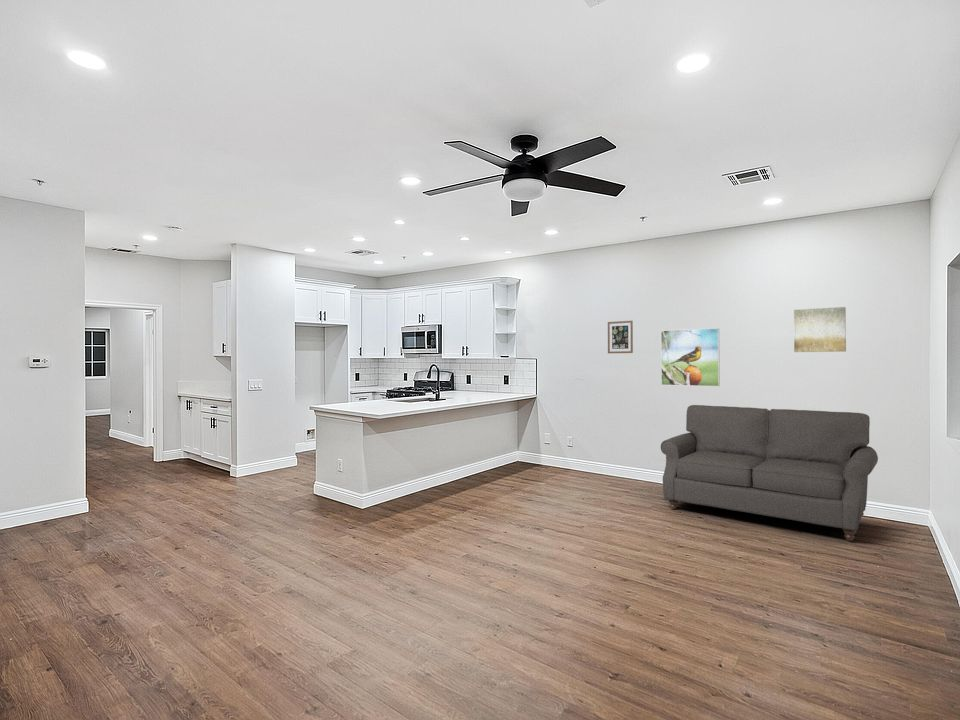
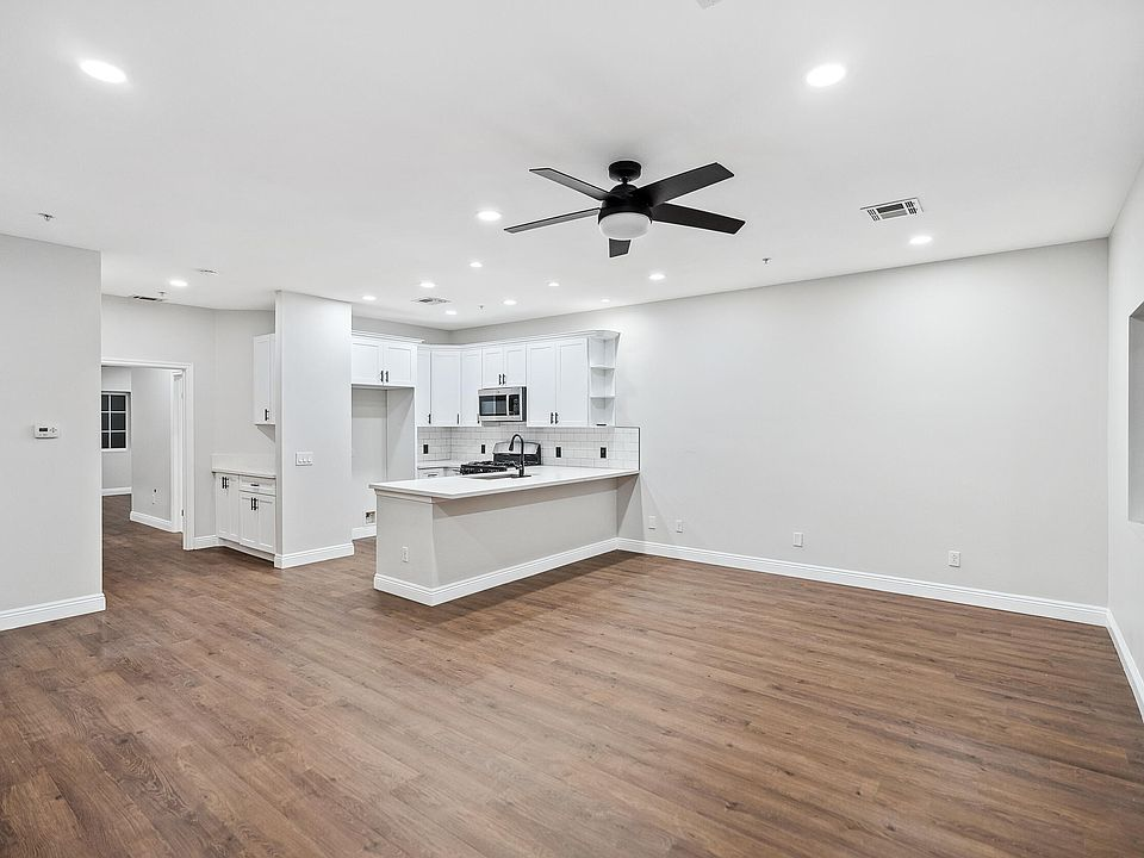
- wall art (819, 330)
- wall art (620, 337)
- sofa (763, 461)
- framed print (689, 357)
